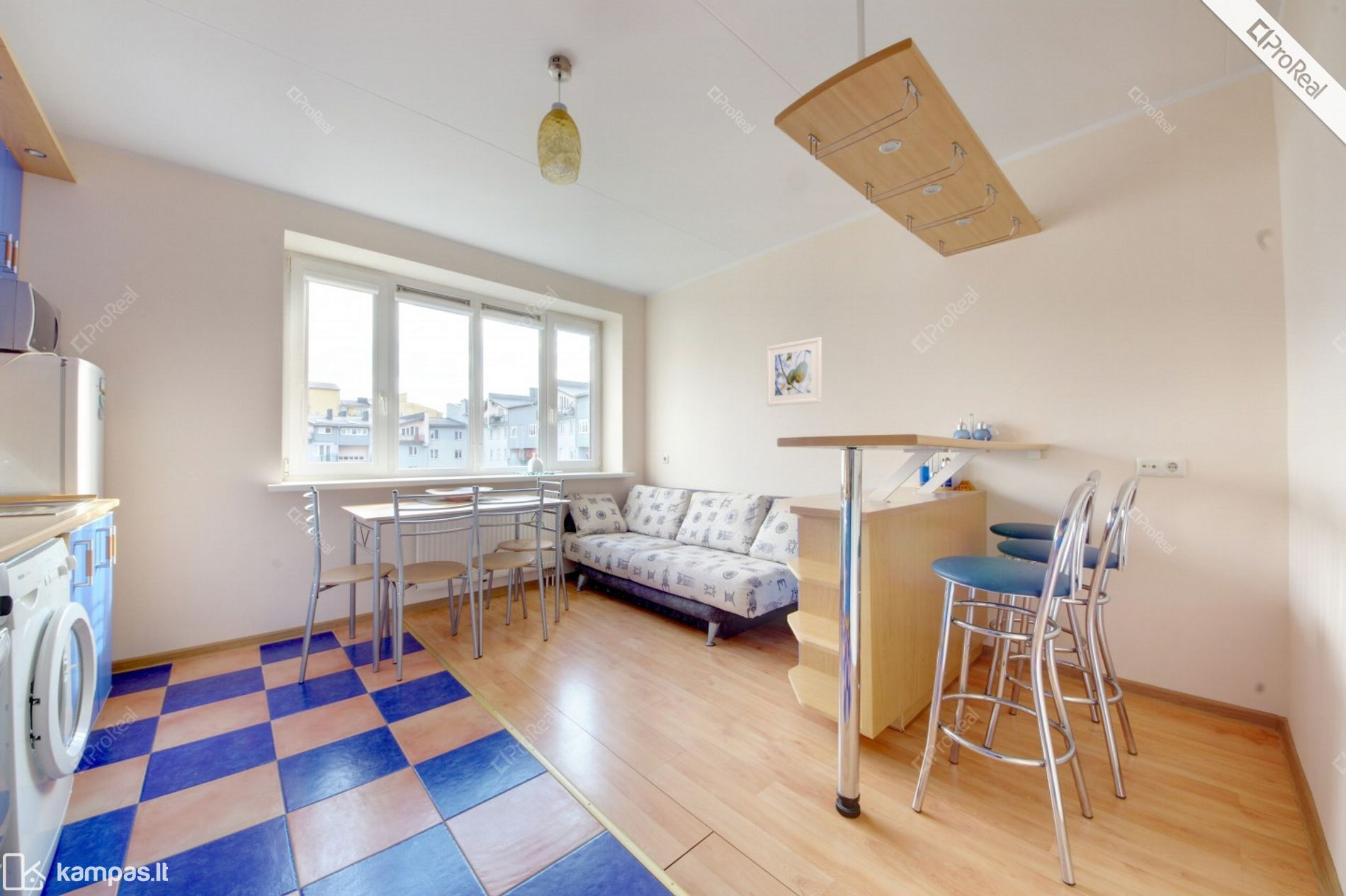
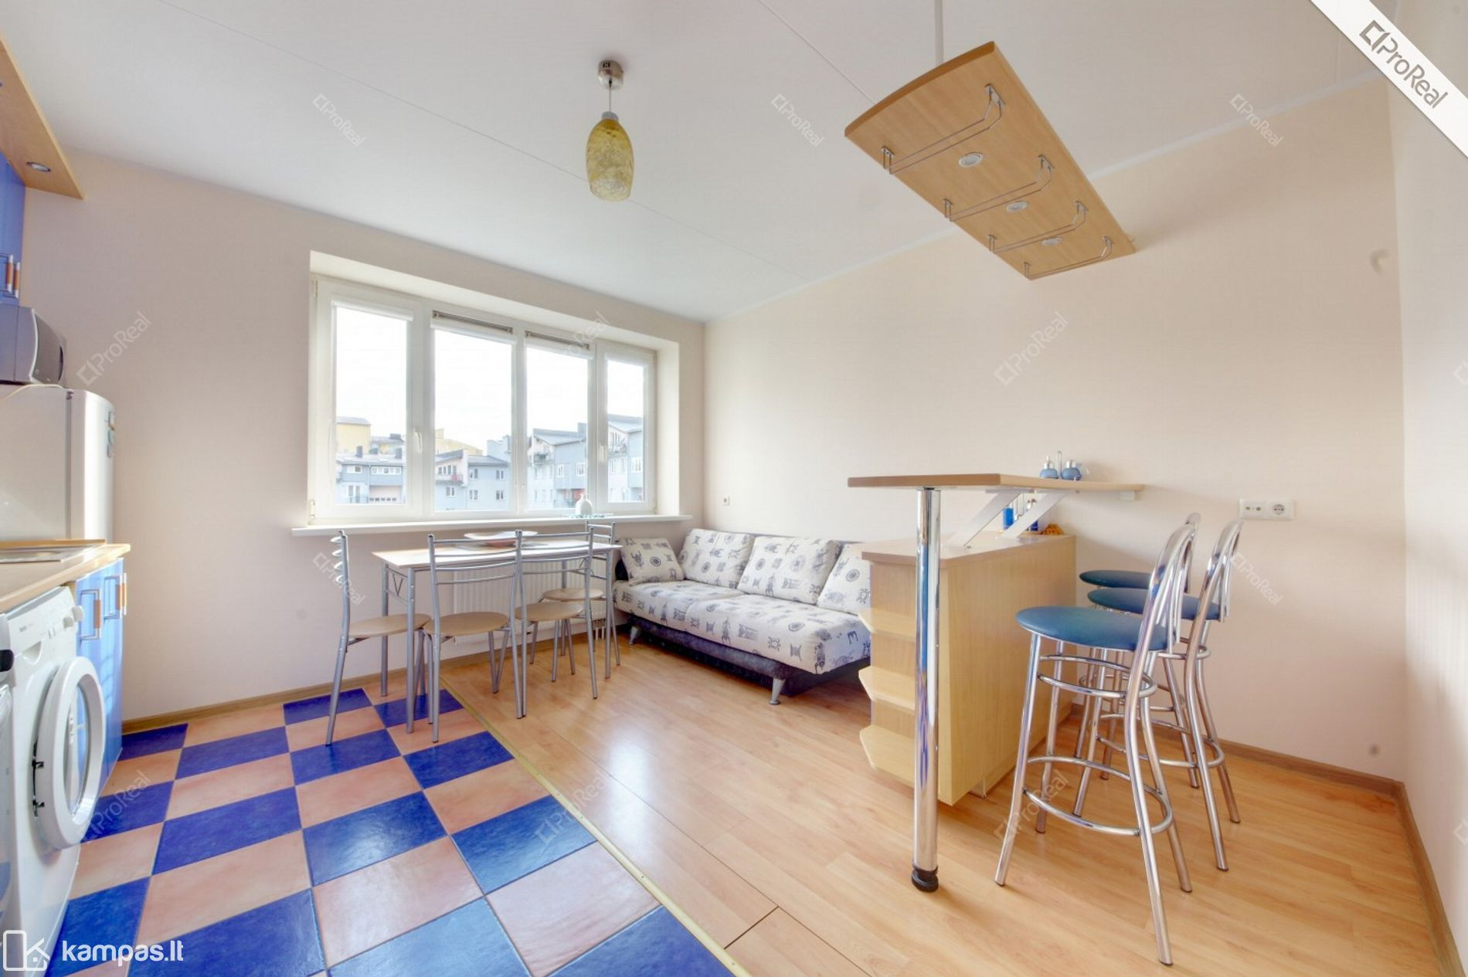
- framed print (793, 373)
